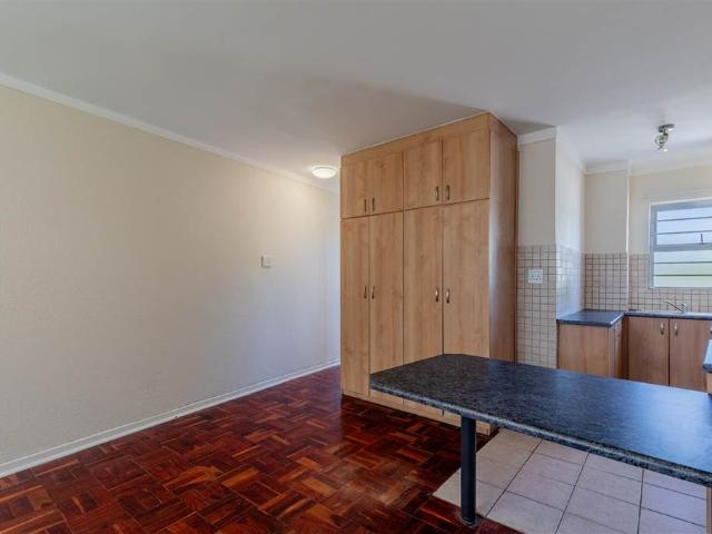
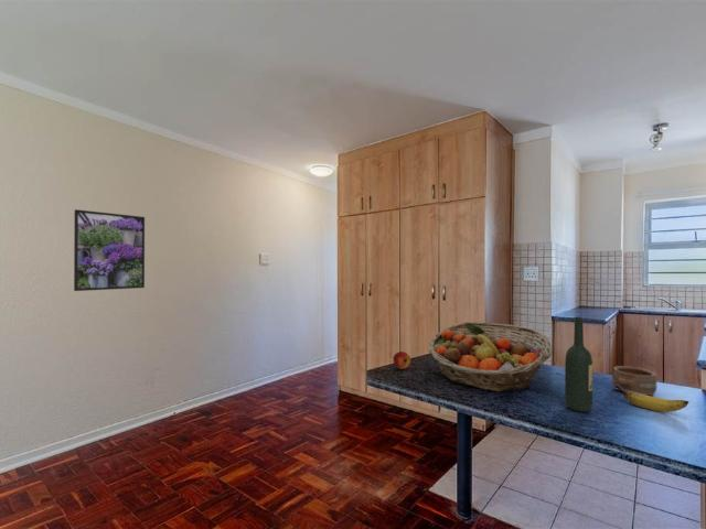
+ fruit basket (485, 353)
+ pottery (633, 380)
+ banana (650, 400)
+ wine bottle (578, 363)
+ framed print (111, 251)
+ apple (400, 359)
